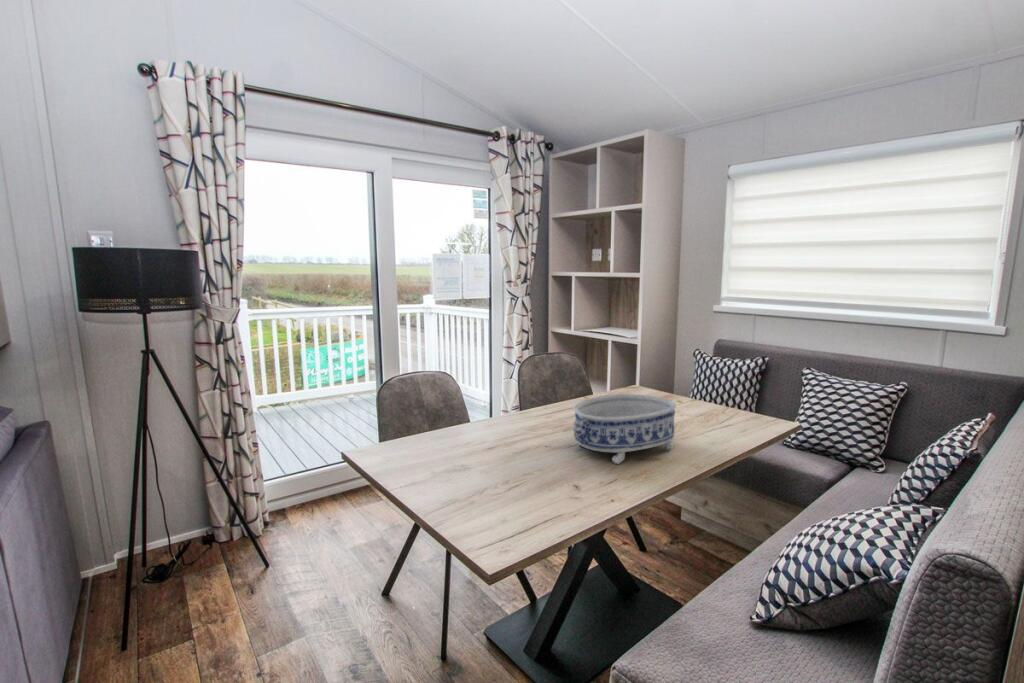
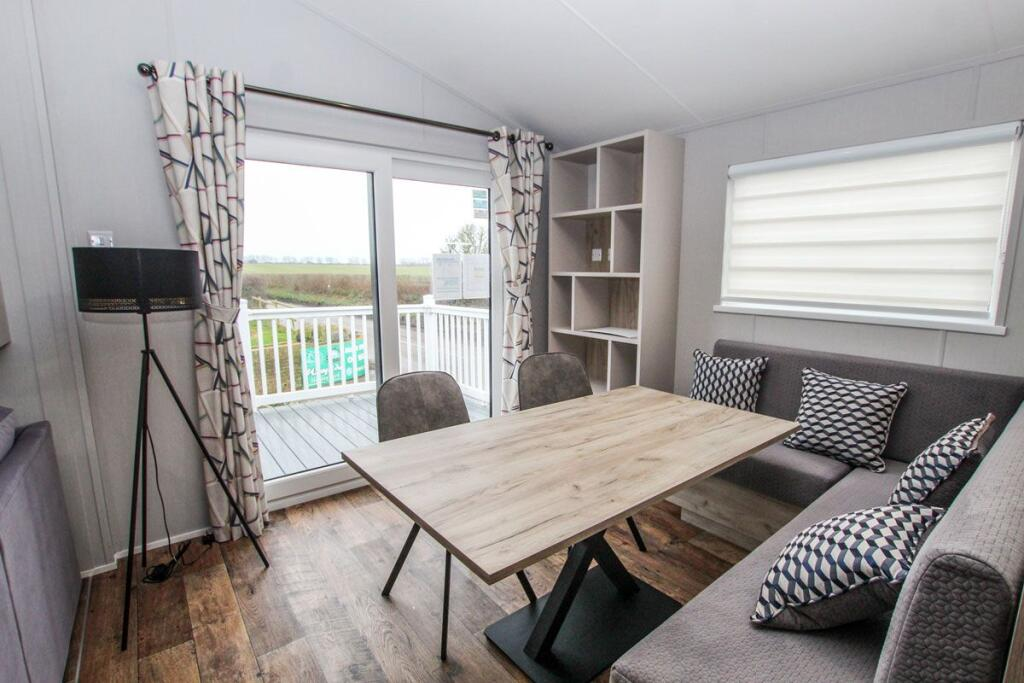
- decorative bowl (624, 425)
